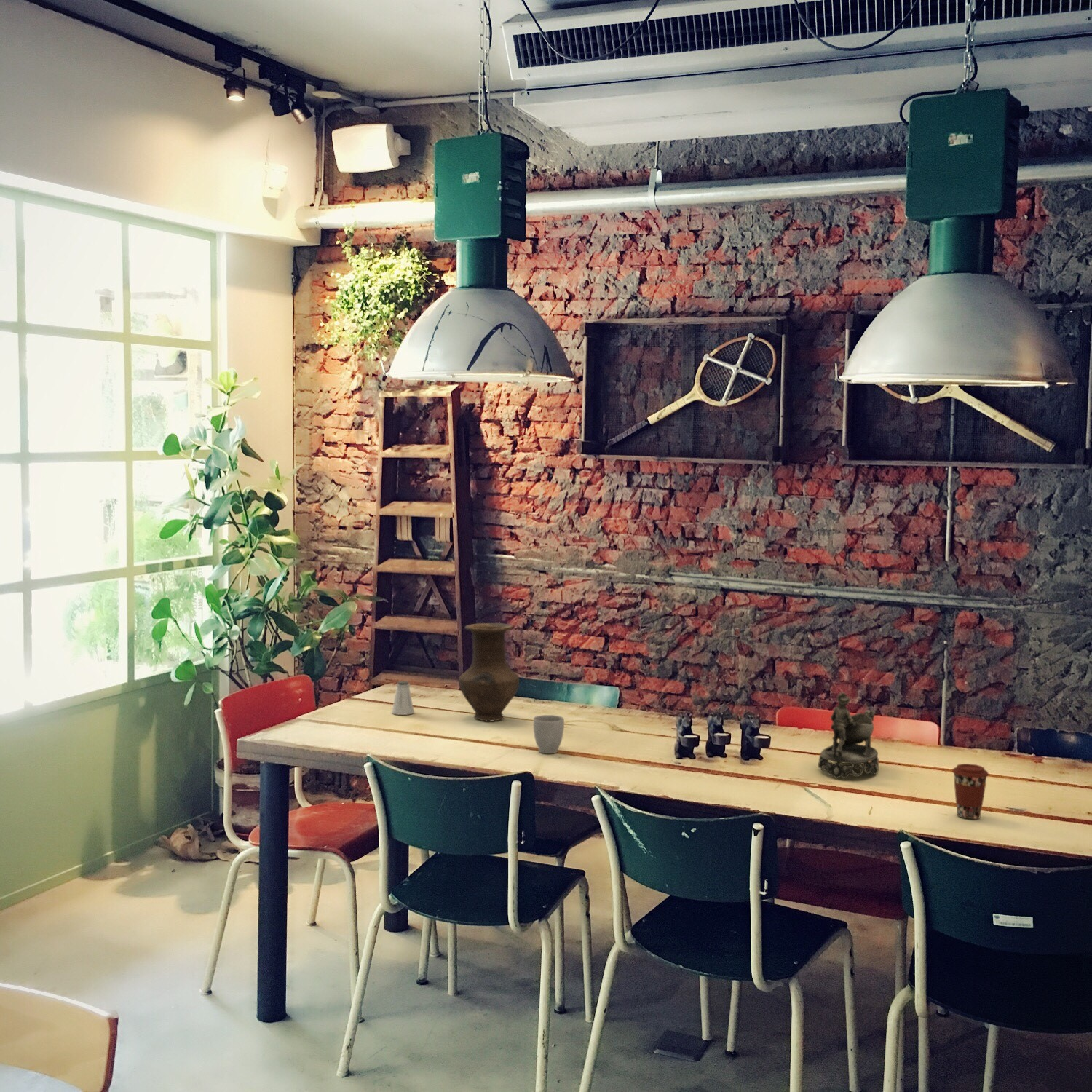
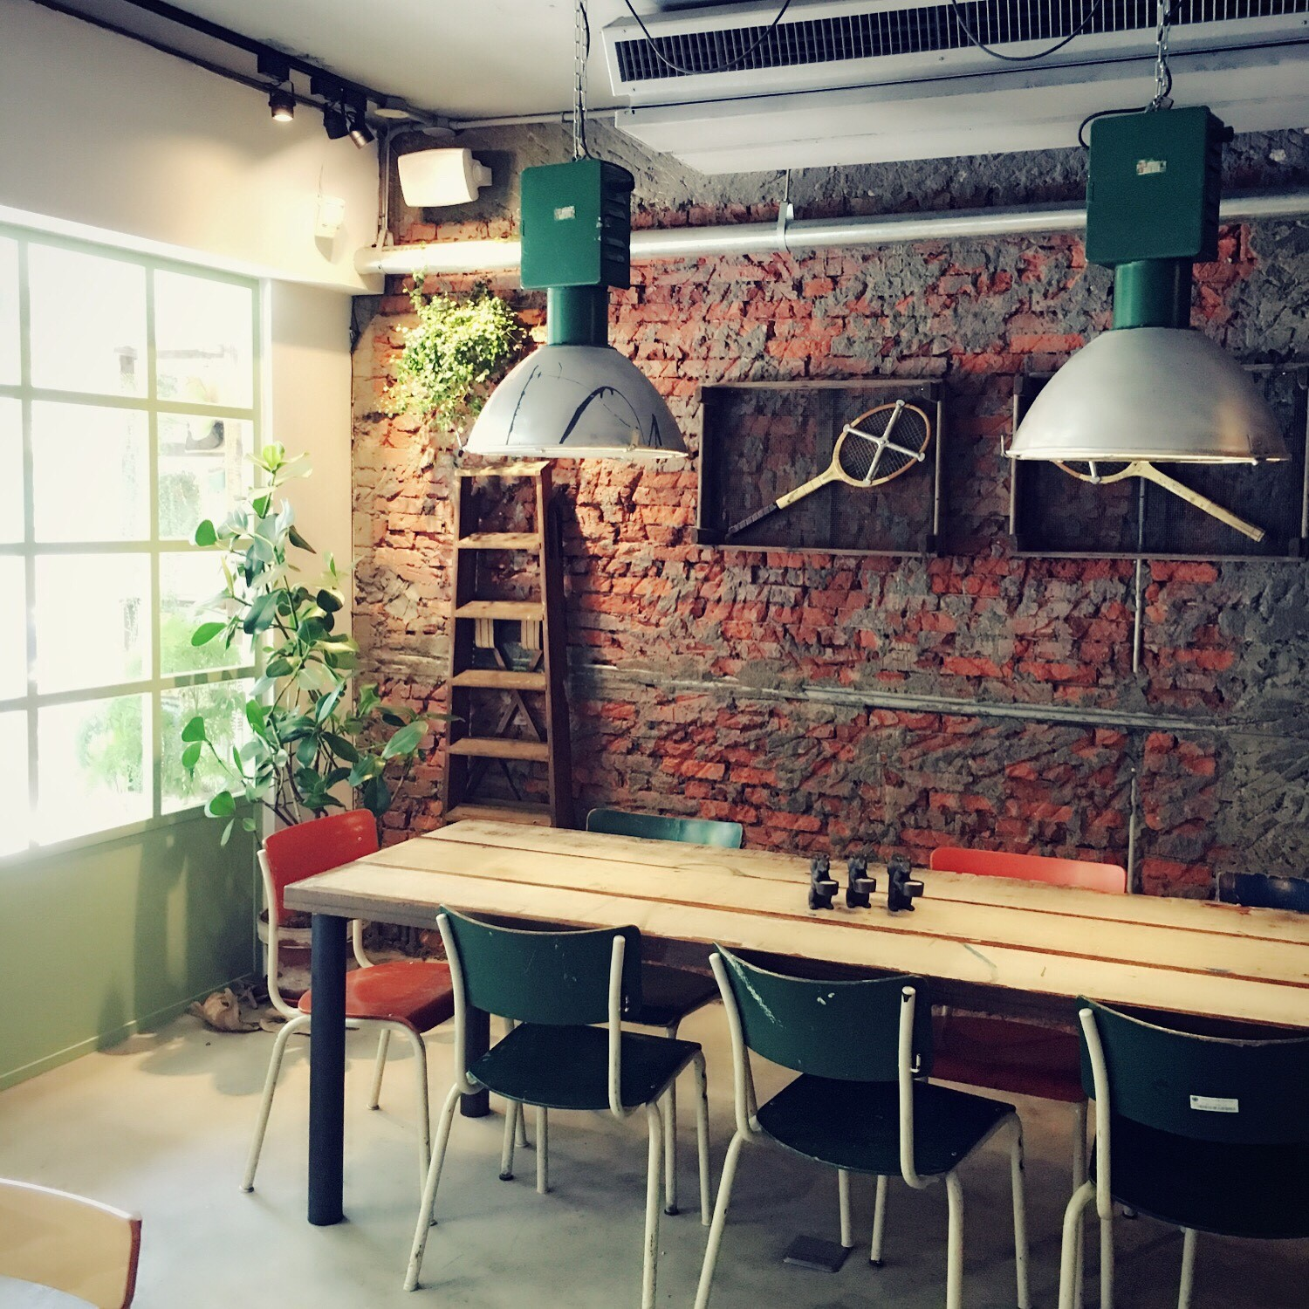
- vase (489, 672)
- saltshaker (403, 697)
- mug (550, 733)
- coffee cup (969, 791)
- decorative bowl (851, 727)
